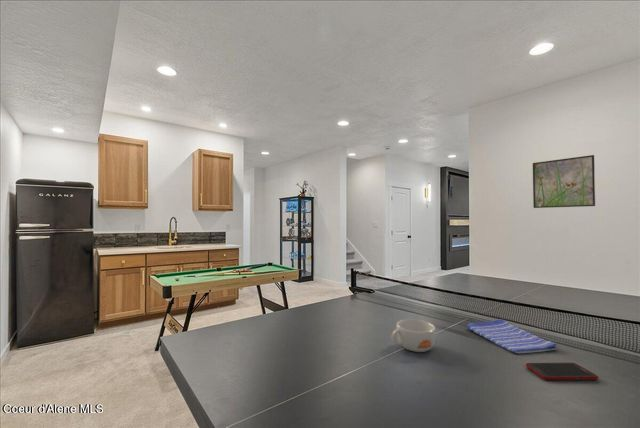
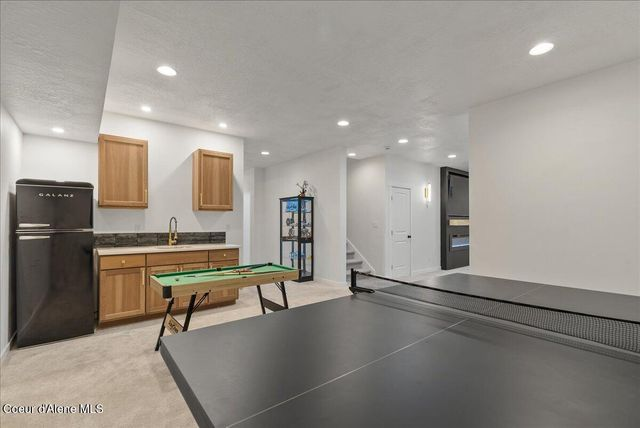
- cell phone (560, 371)
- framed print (561, 183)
- dish towel (507, 334)
- bowl (412, 336)
